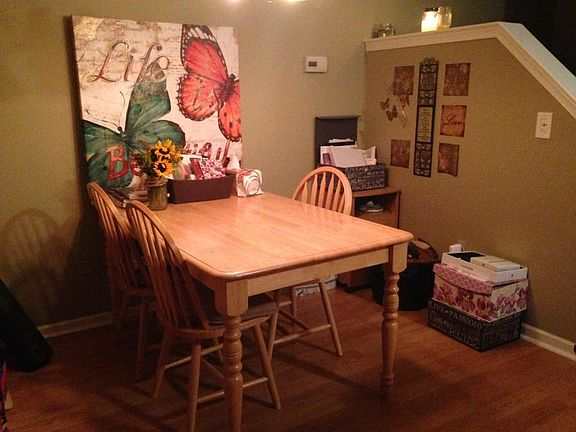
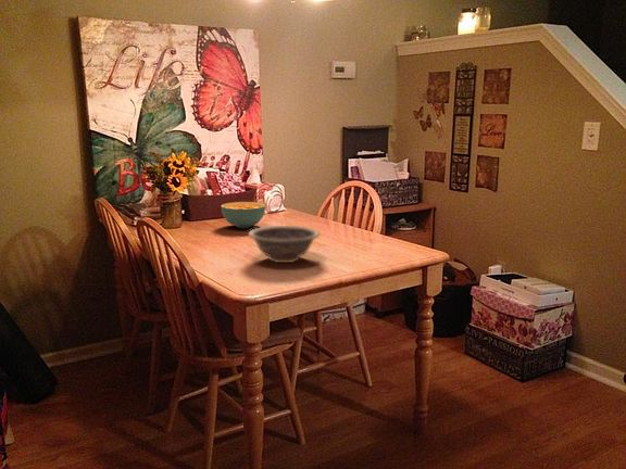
+ decorative bowl (284, 245)
+ cereal bowl (243, 216)
